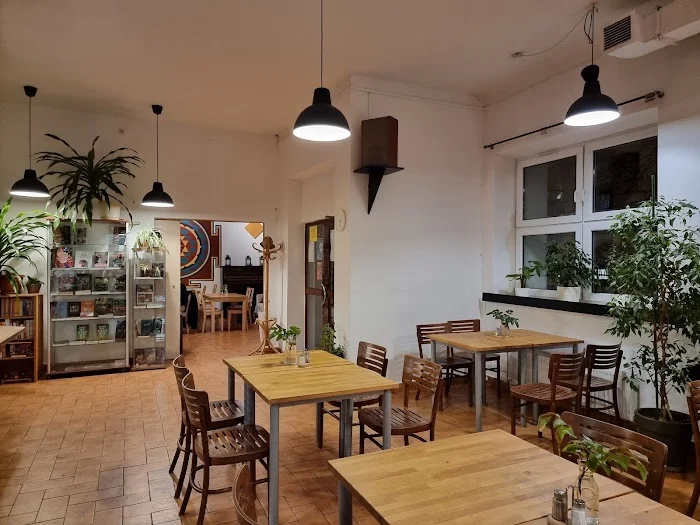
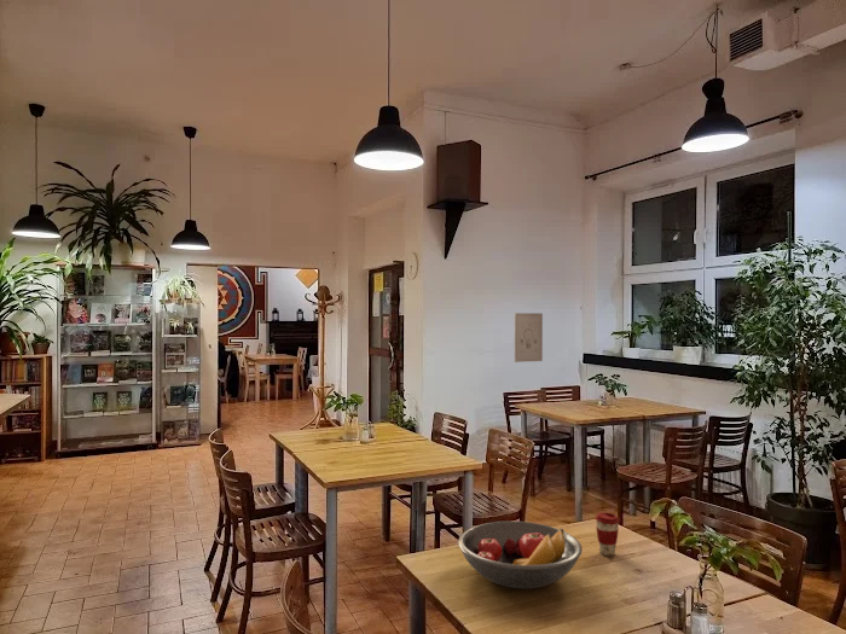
+ fruit bowl (518, 554)
+ coffee cup (607, 534)
+ wall art (528, 337)
